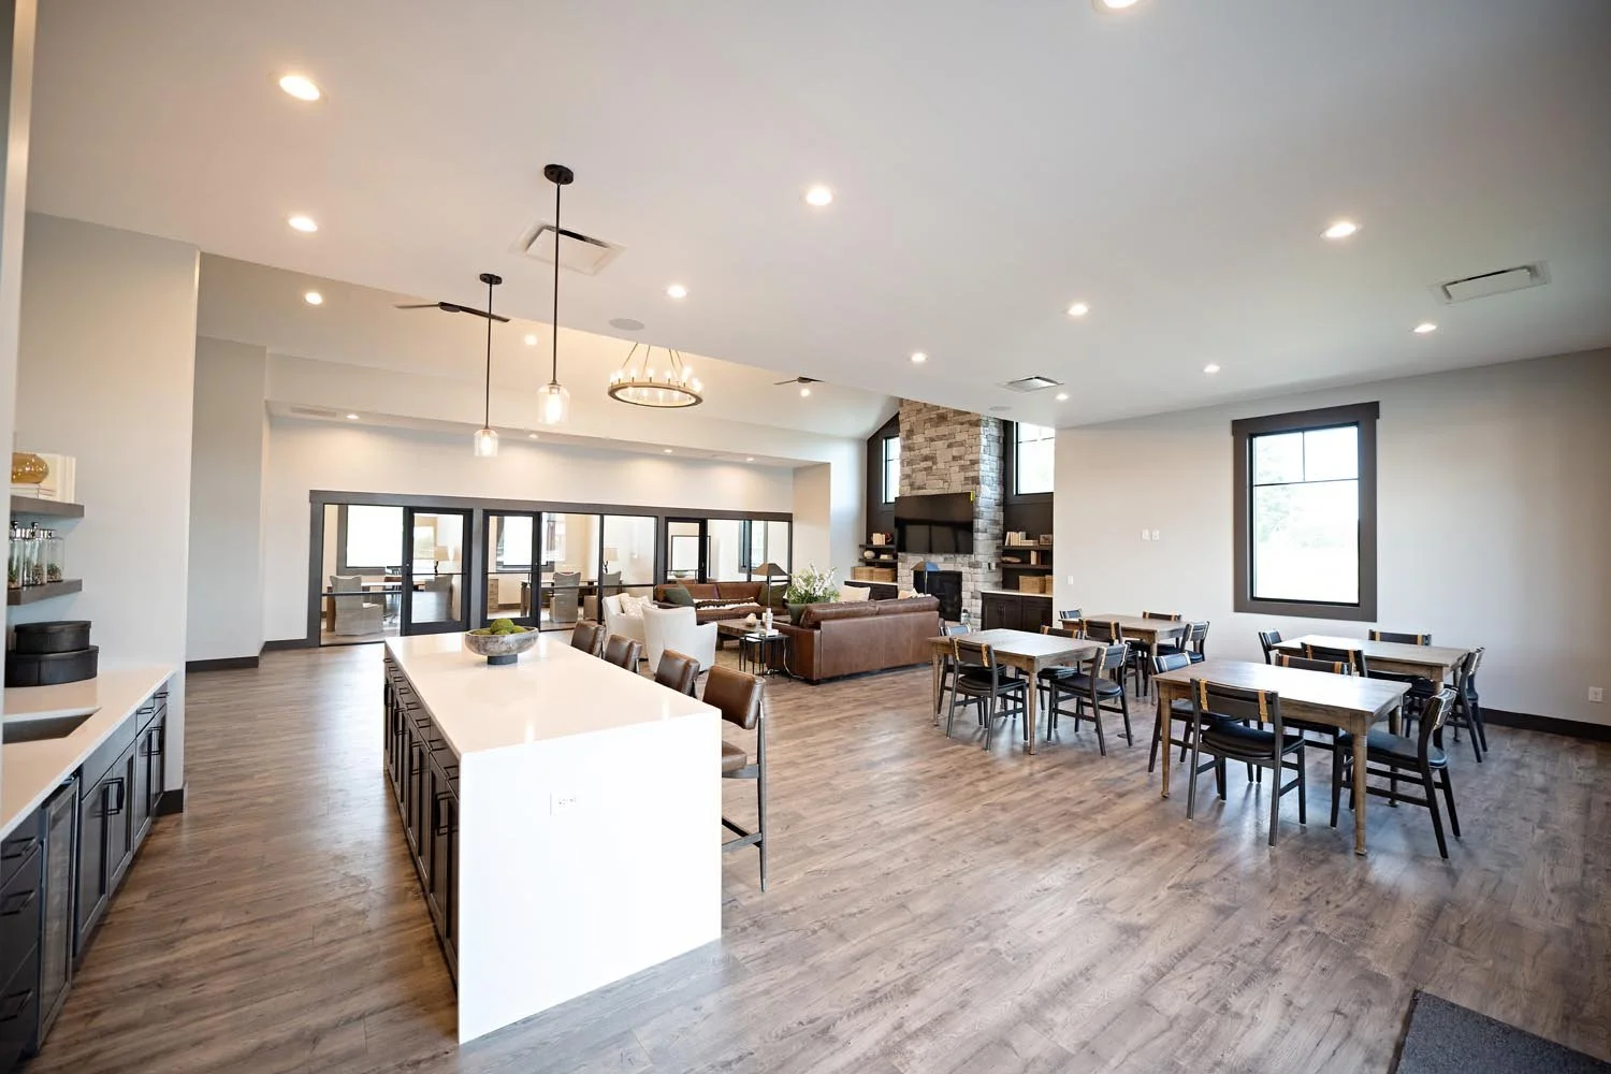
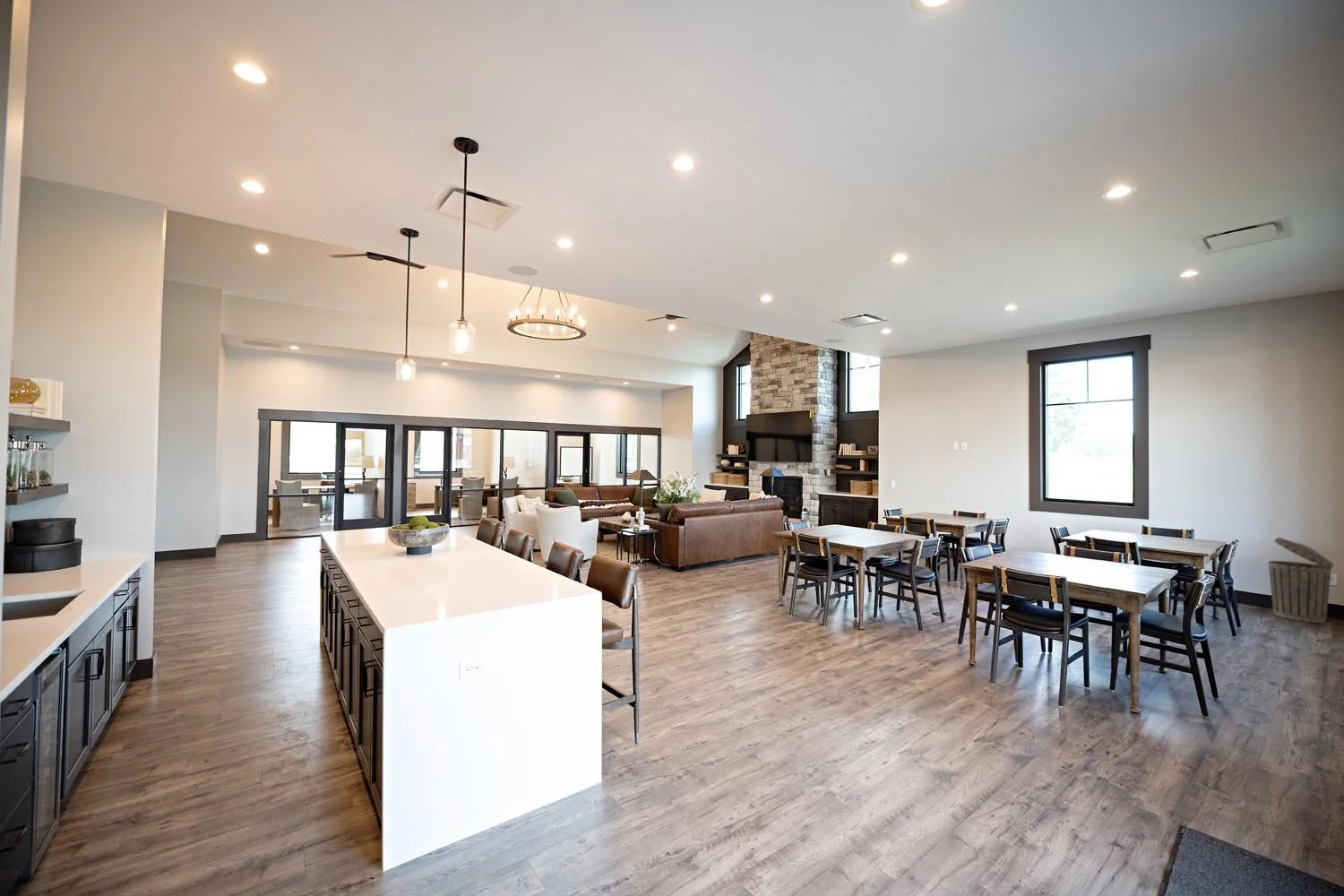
+ trash can (1300, 578)
